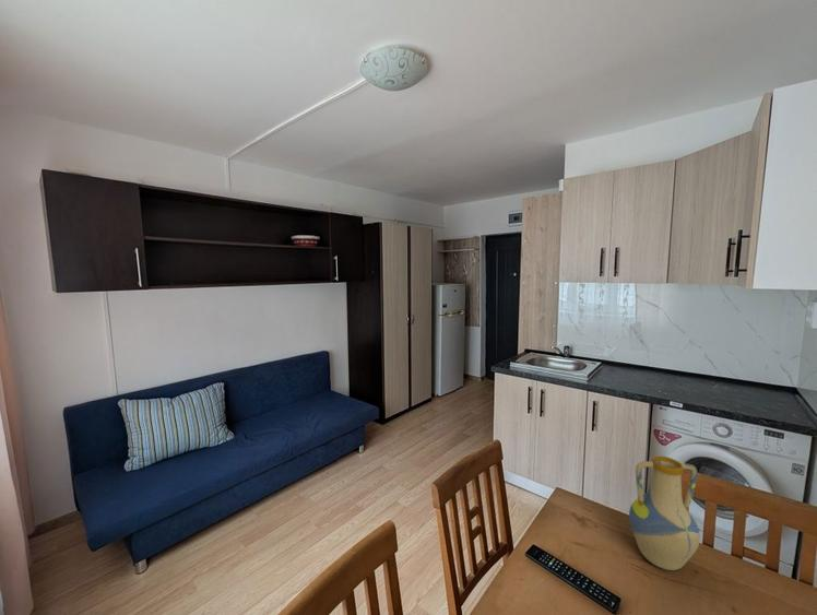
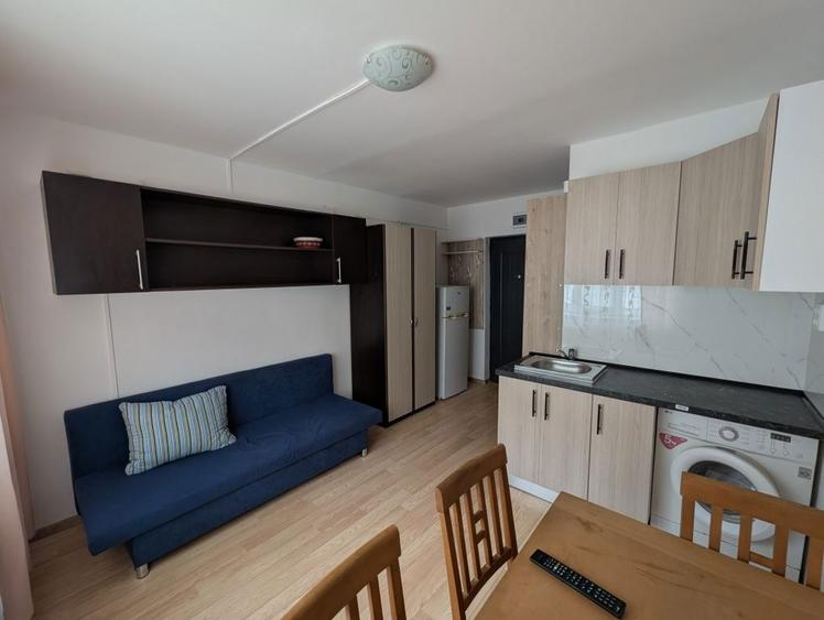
- vase (663, 511)
